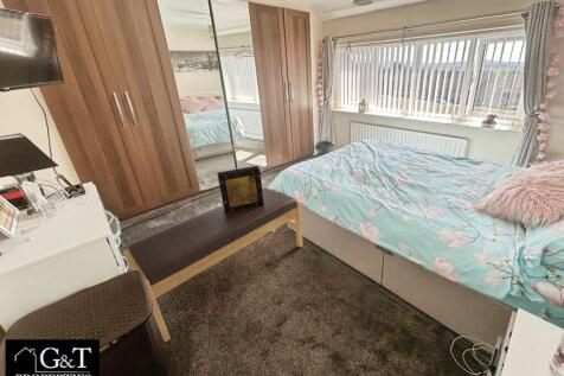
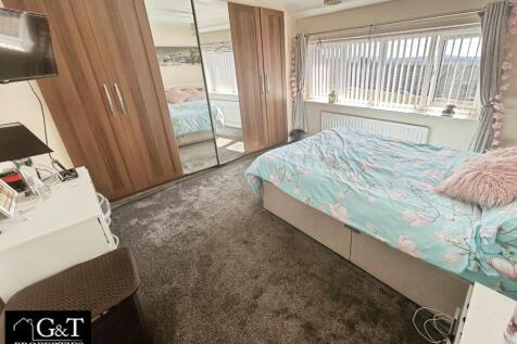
- decorative box (241, 189)
- bench (227, 246)
